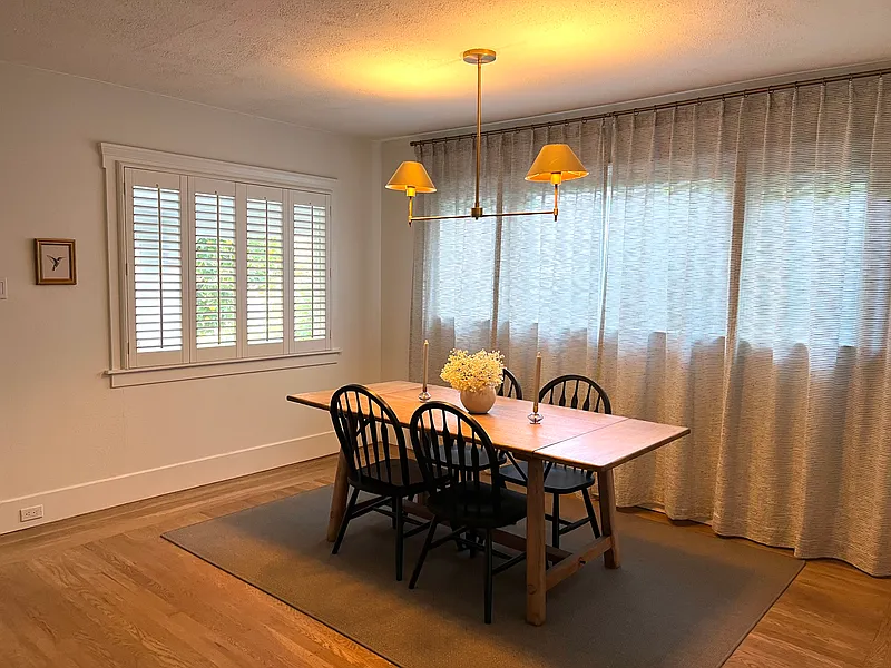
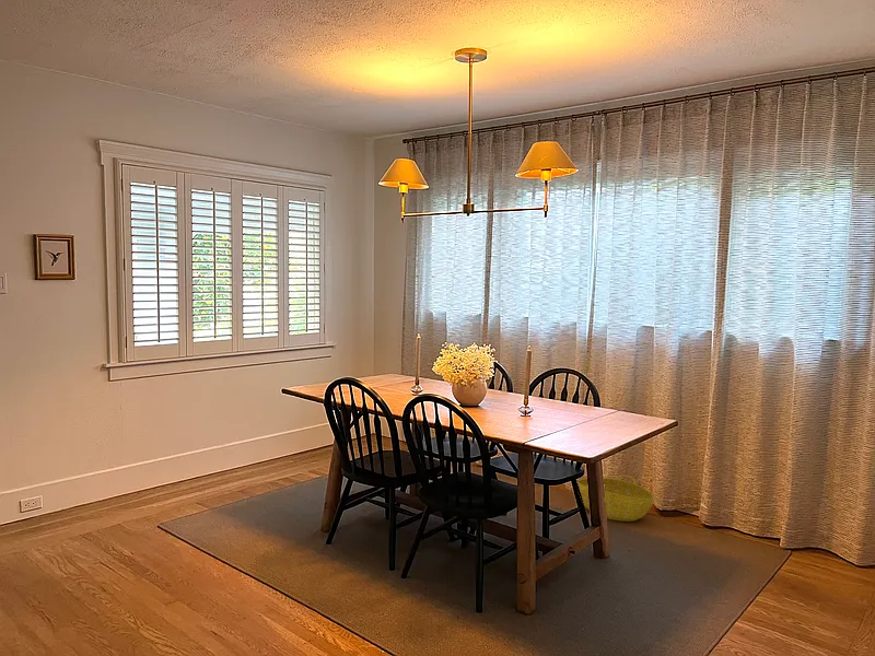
+ basket (614, 497)
